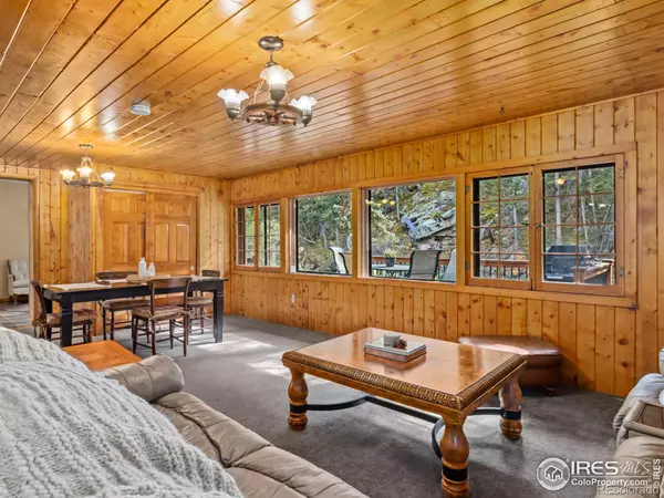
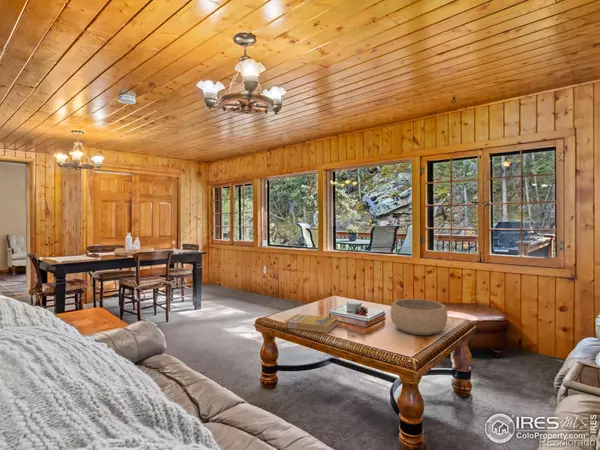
+ decorative bowl (418, 316)
+ book (311, 322)
